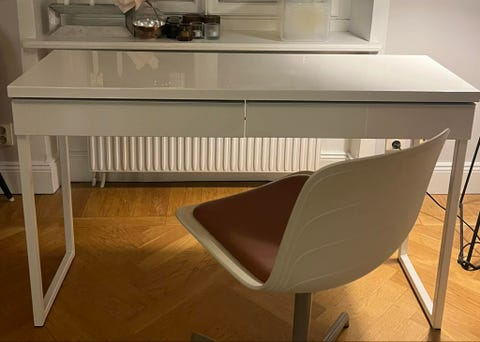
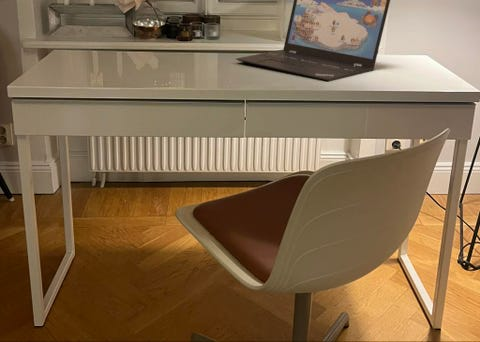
+ laptop (311, 28)
